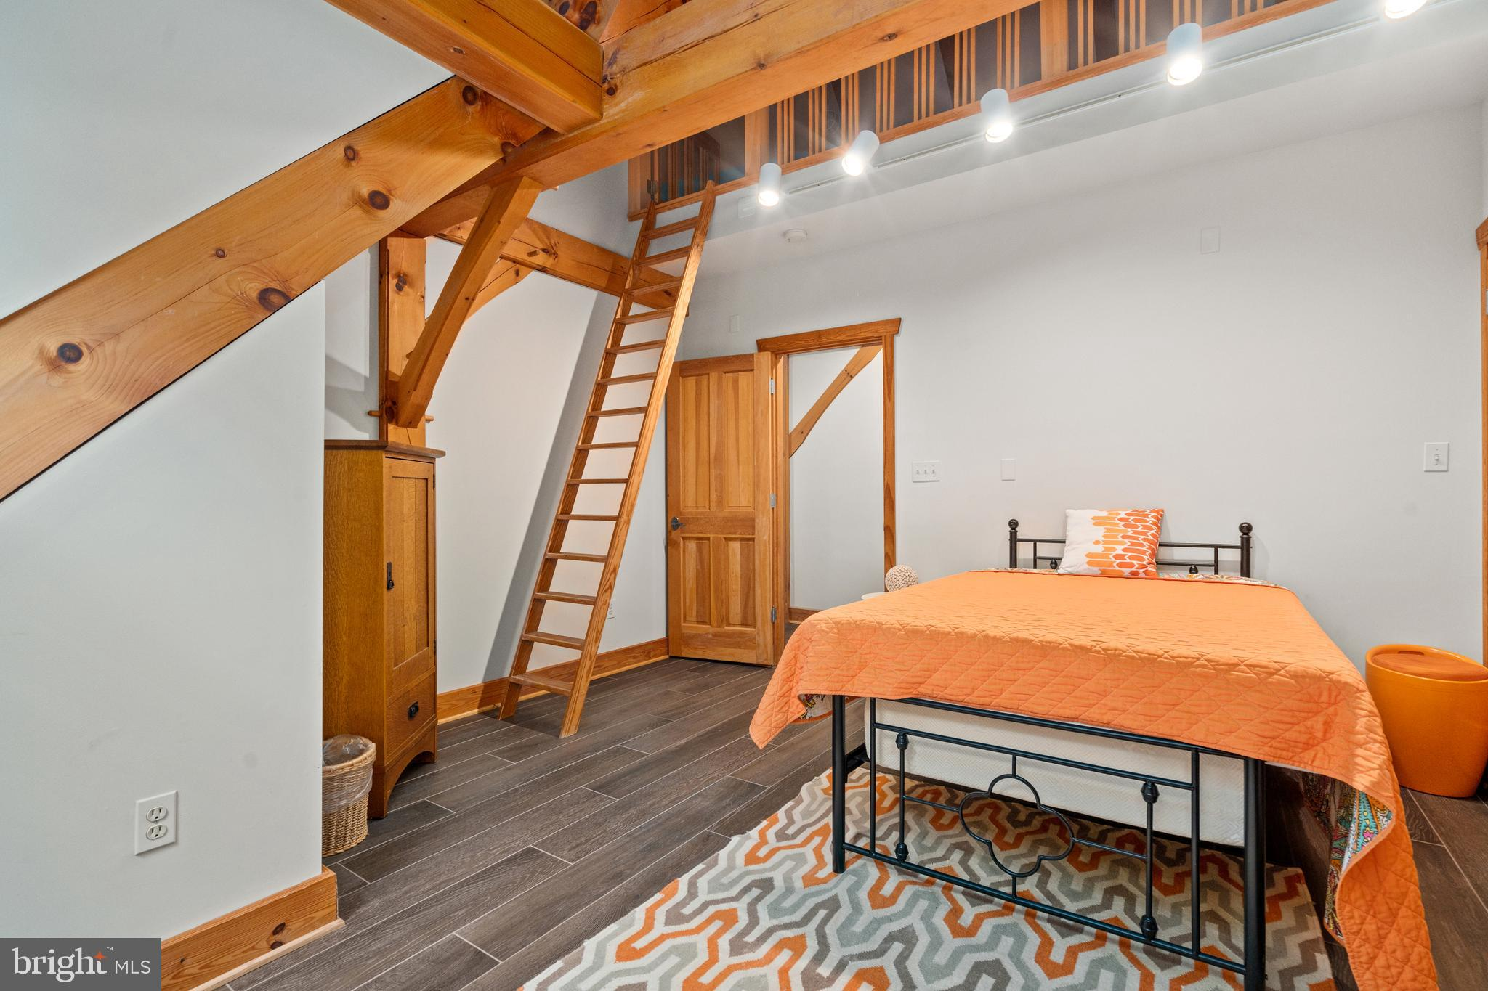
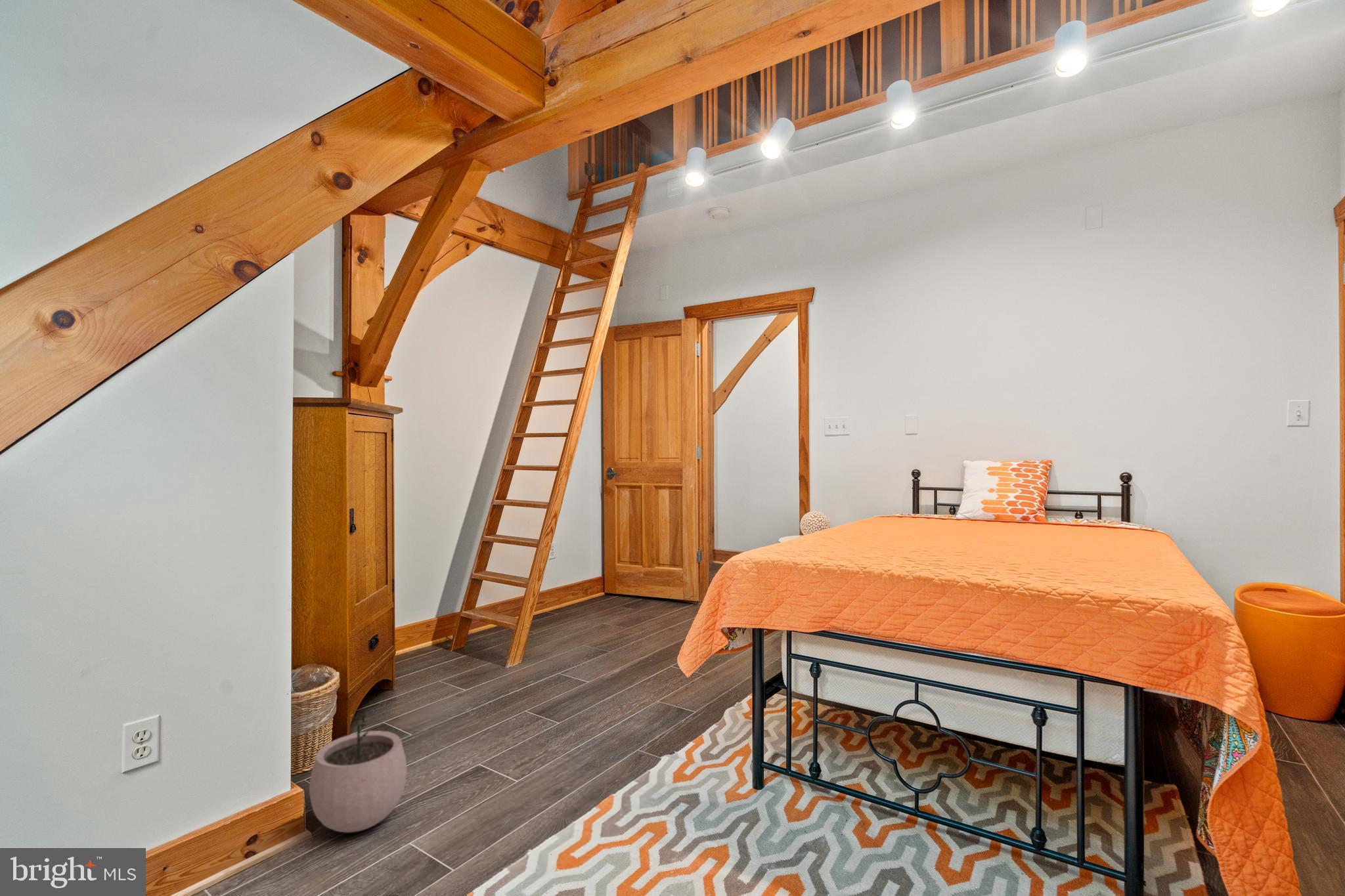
+ plant pot (359, 769)
